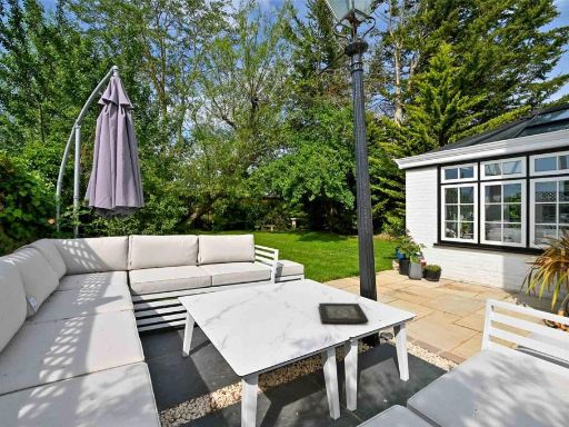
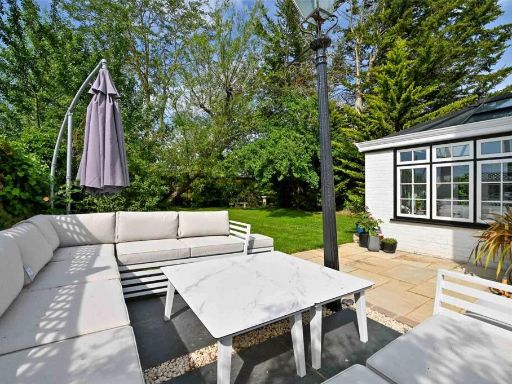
- decorative tray (341, 312)
